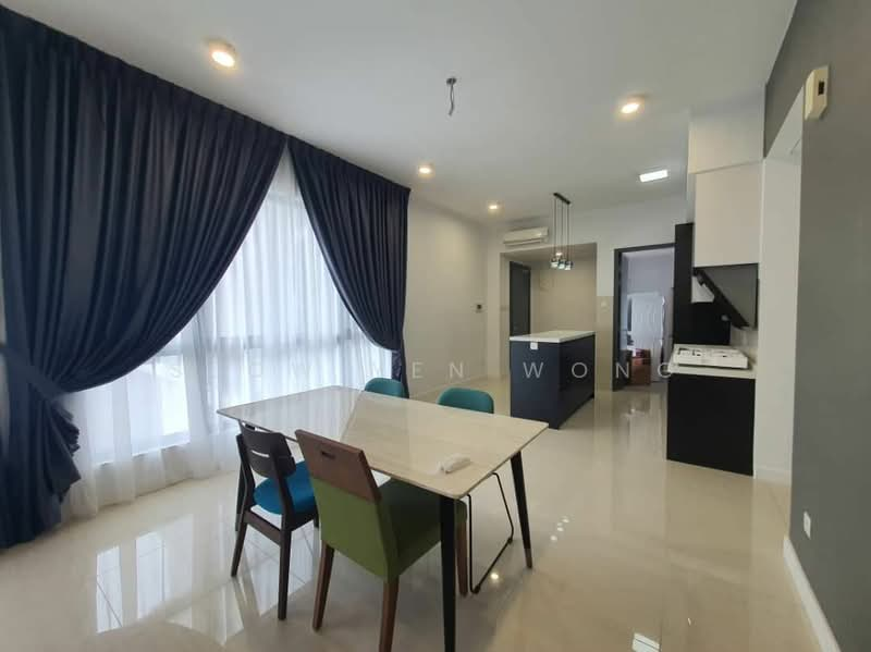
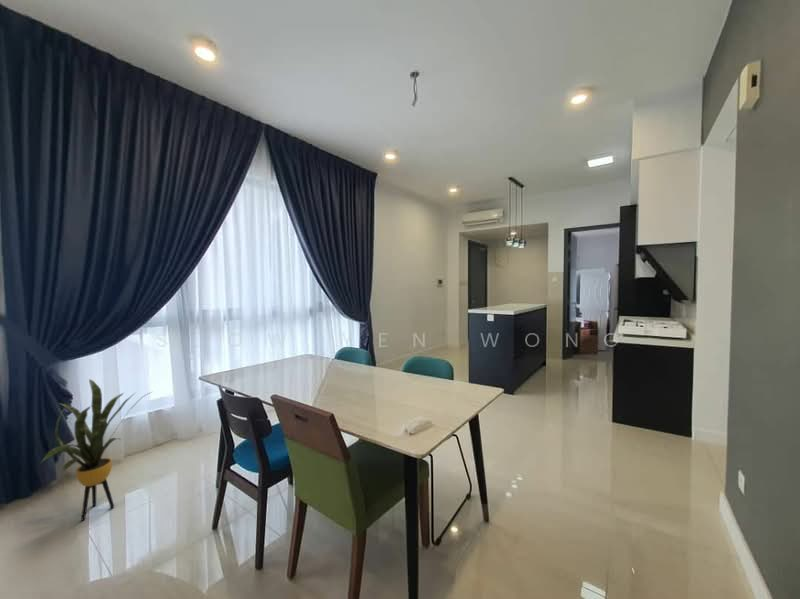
+ house plant (100, 447)
